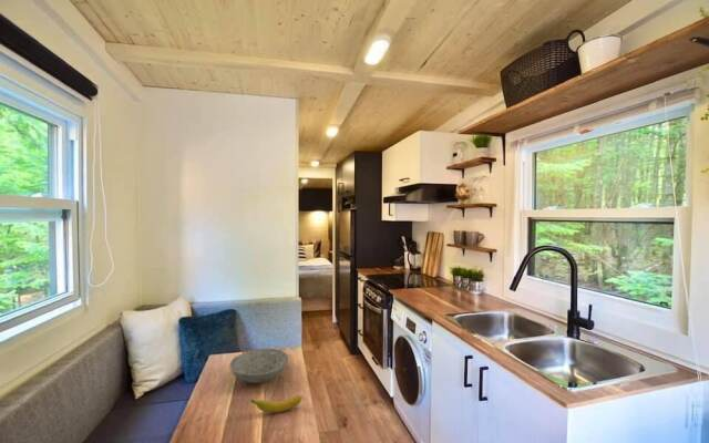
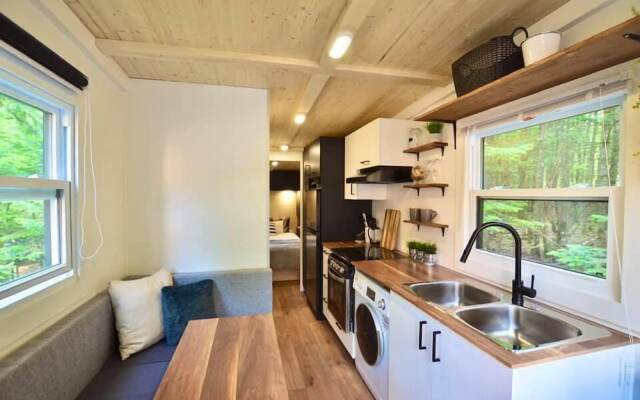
- banana (277, 402)
- bowl (259, 368)
